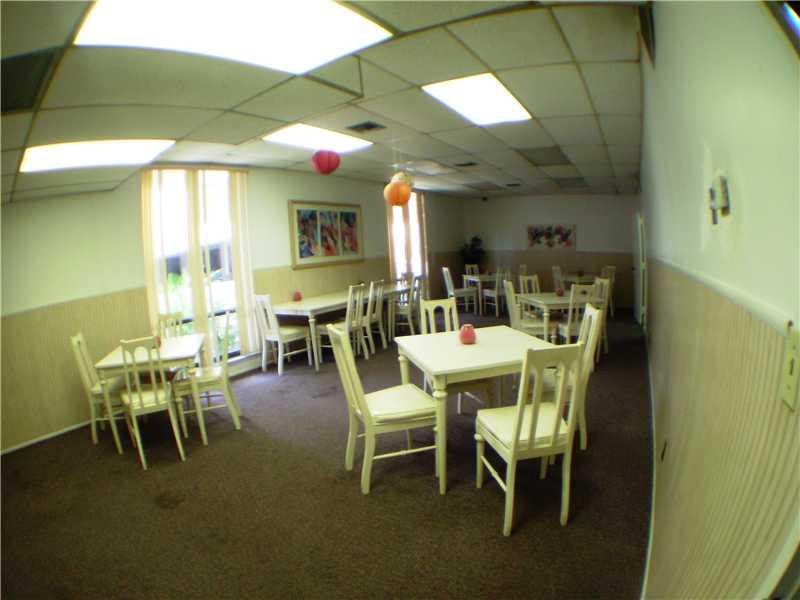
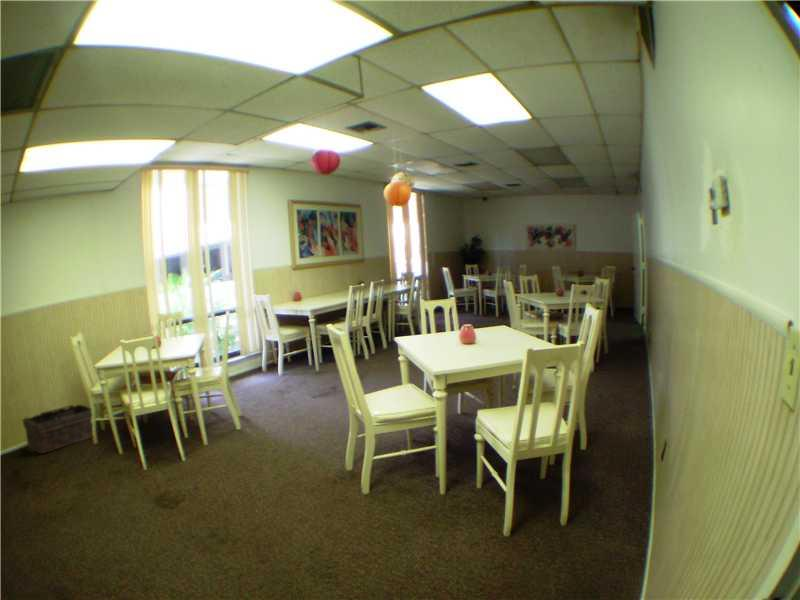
+ basket (59, 424)
